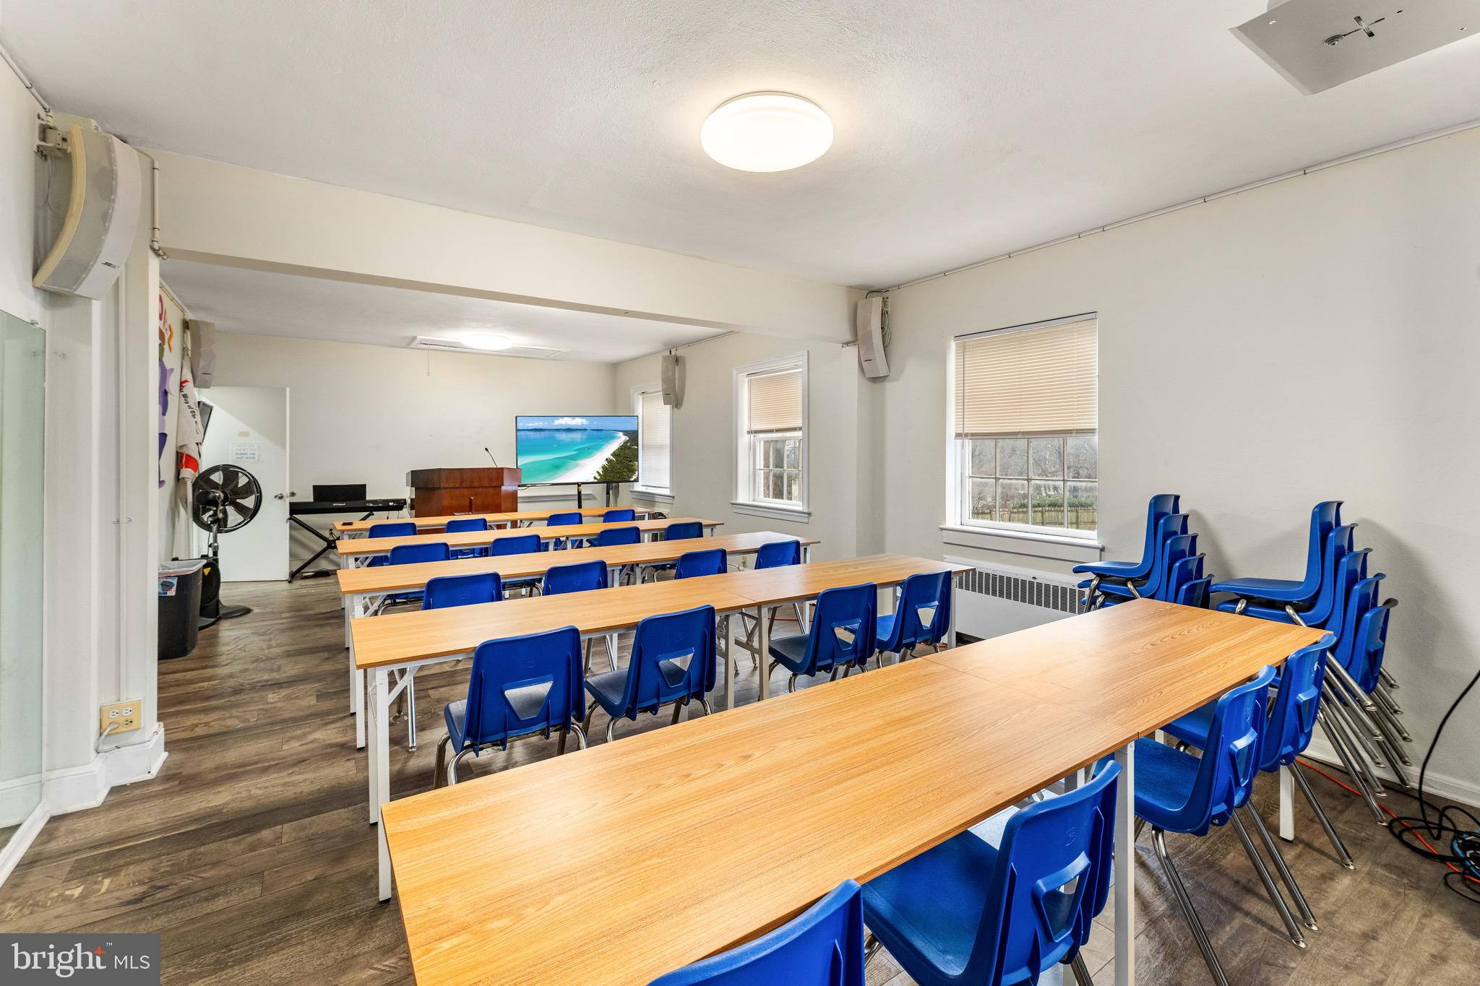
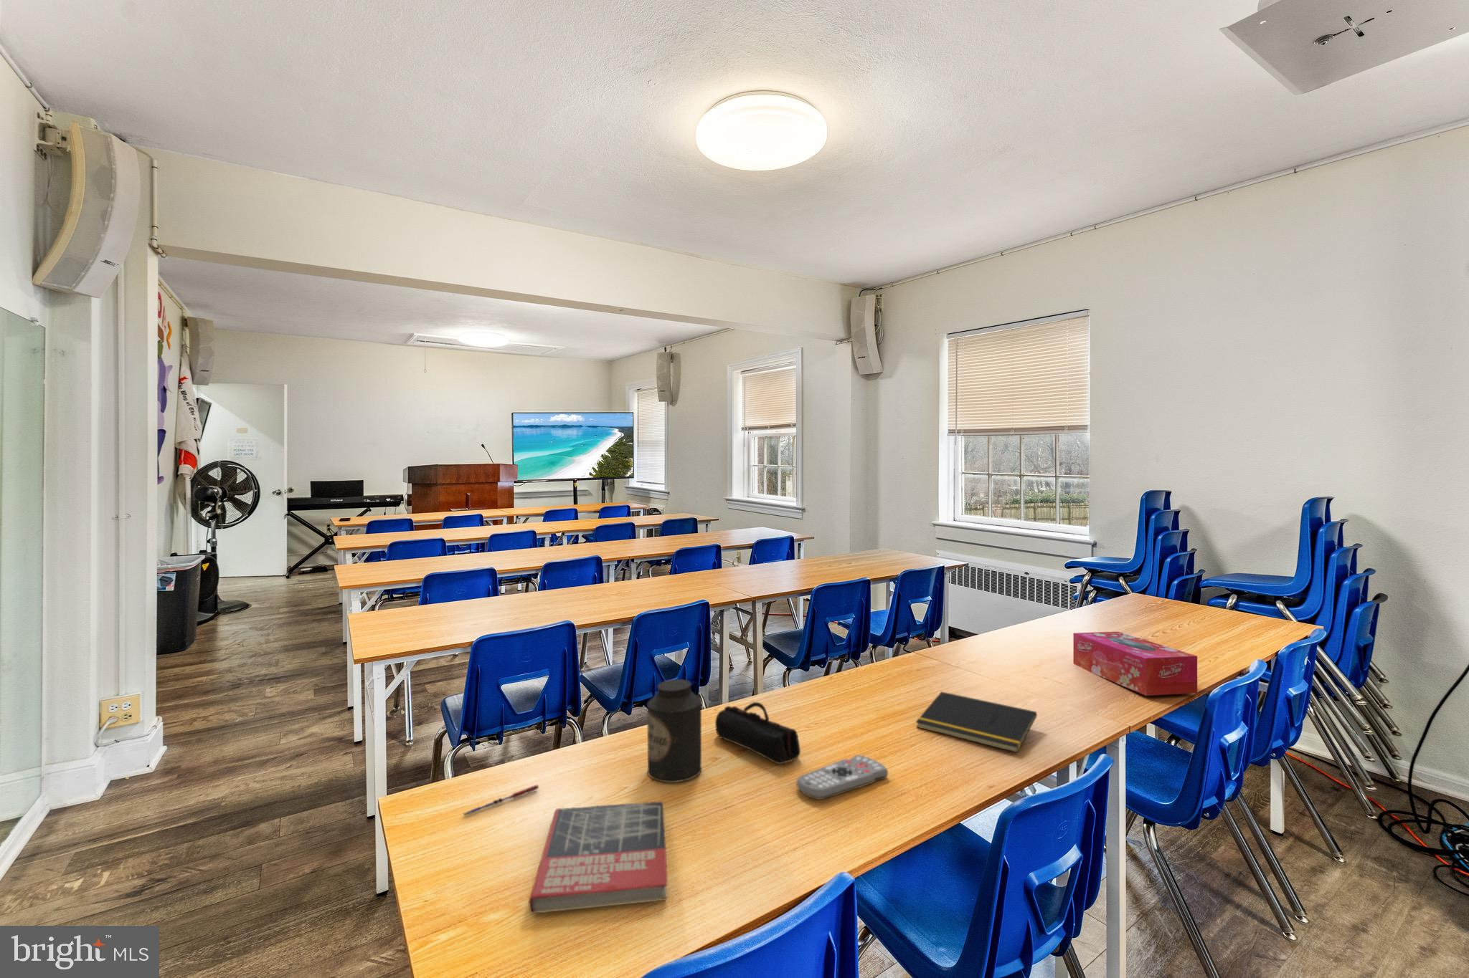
+ canister (674, 727)
+ book (605, 849)
+ pen (502, 799)
+ pencil case (756, 725)
+ remote control (841, 777)
+ tissue box (1130, 660)
+ notepad (975, 718)
